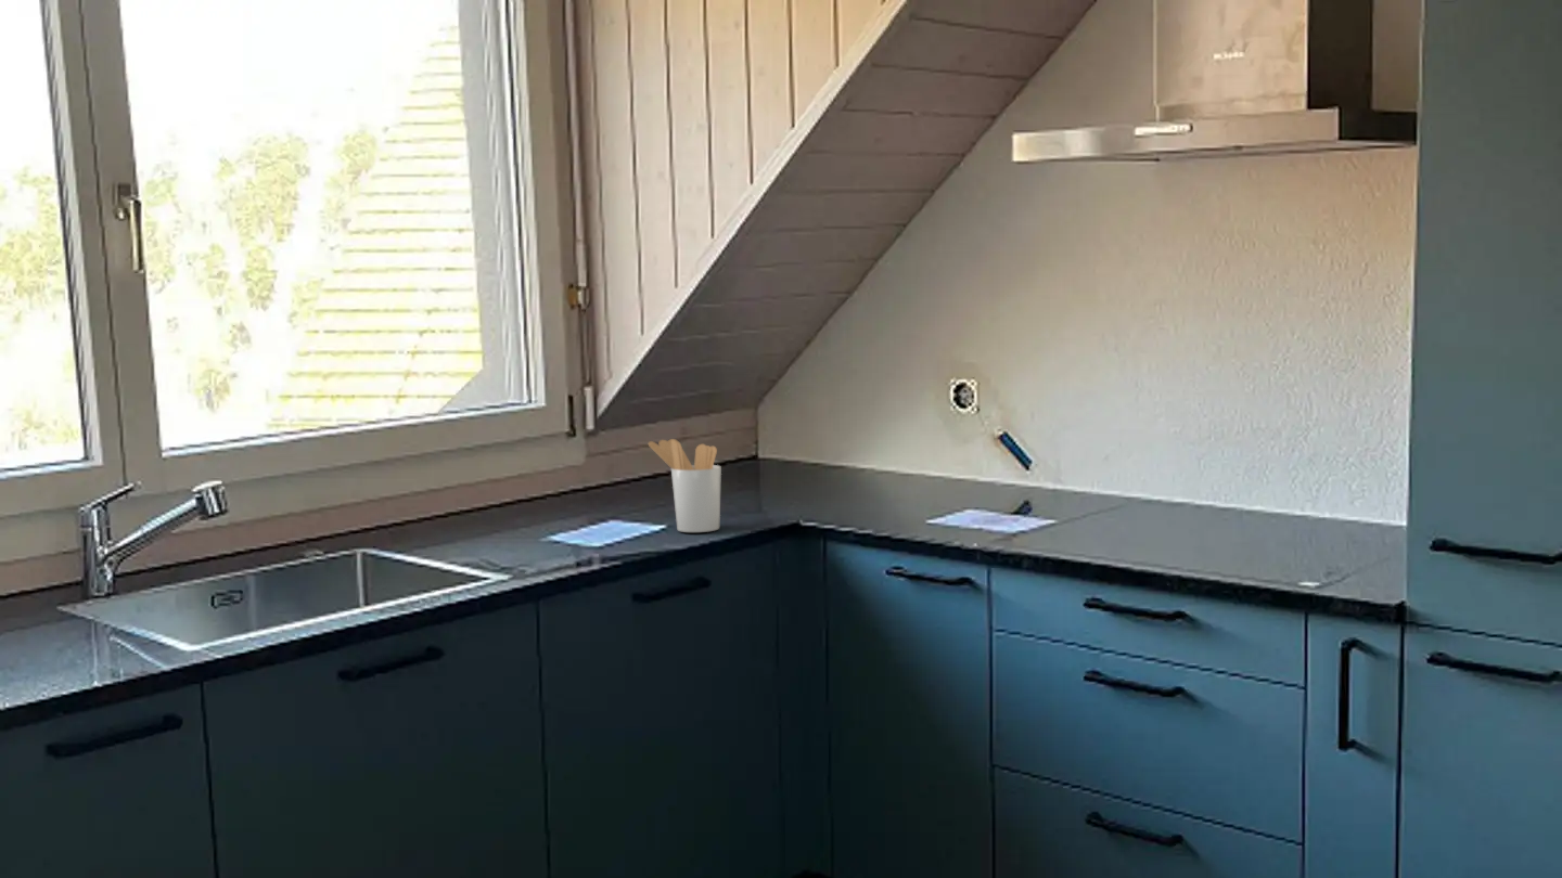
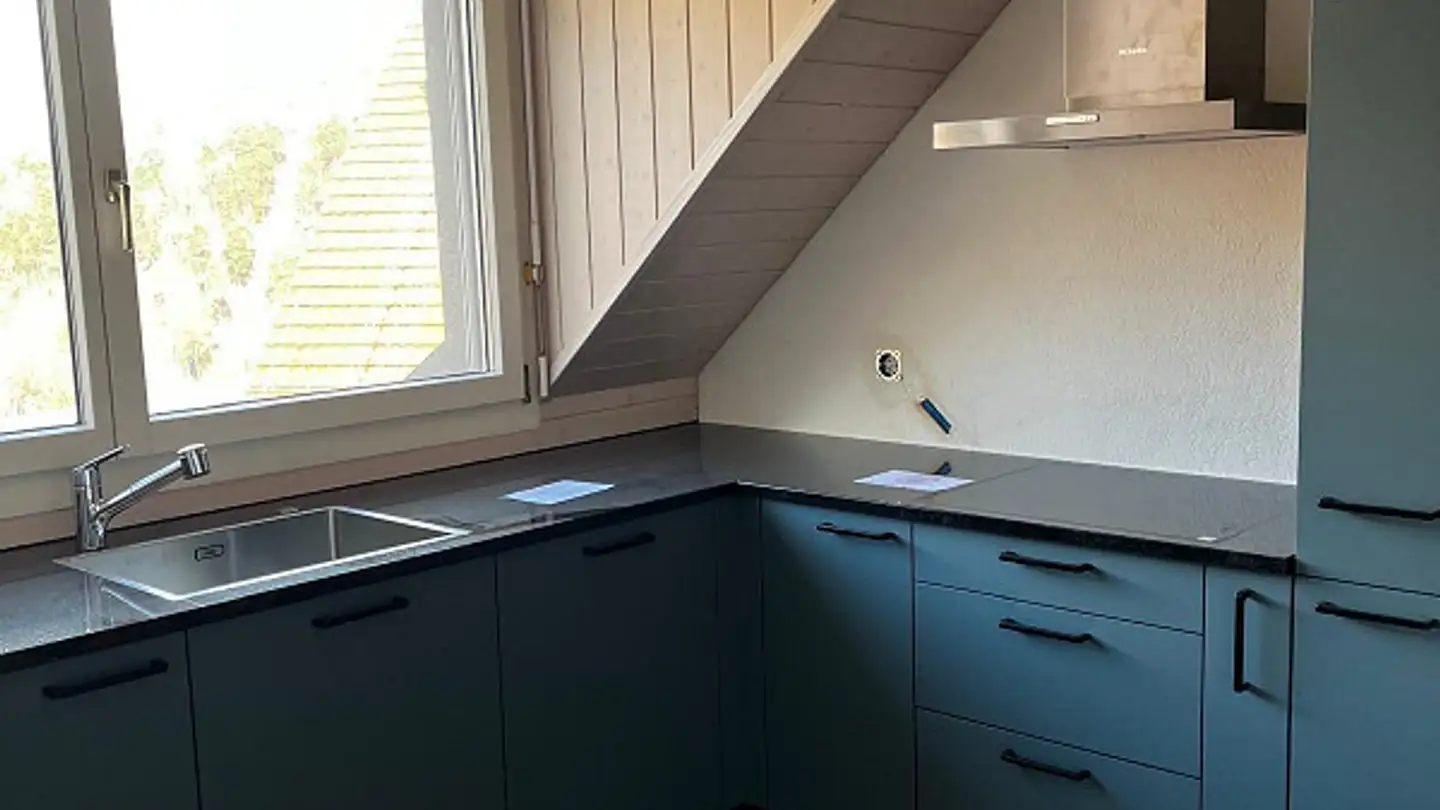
- utensil holder (686, 482)
